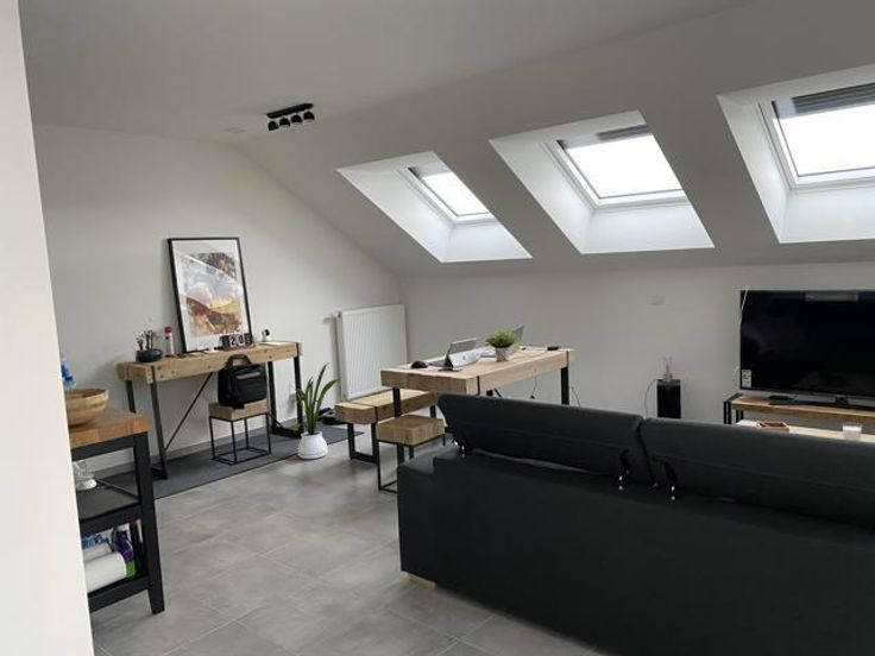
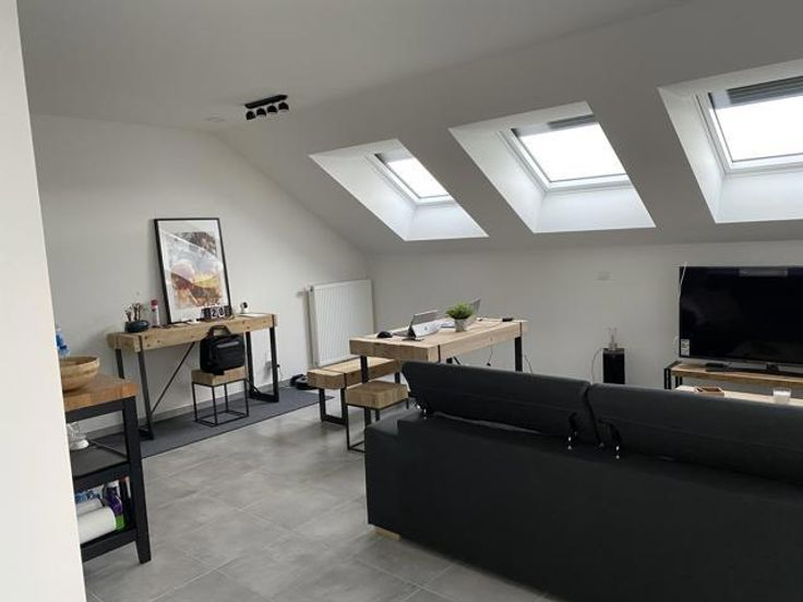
- house plant (313, 410)
